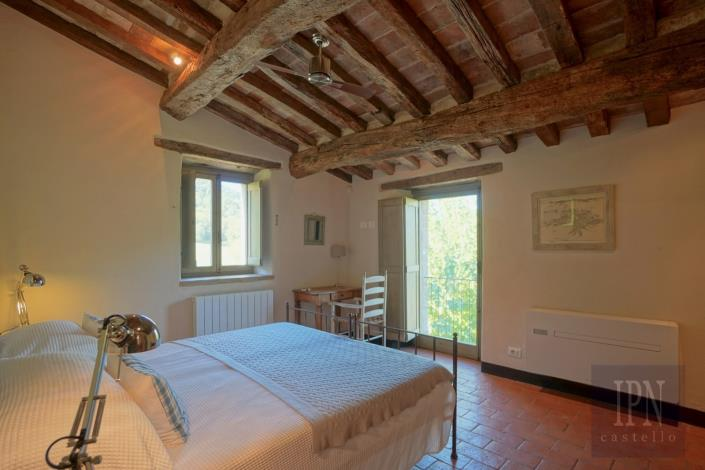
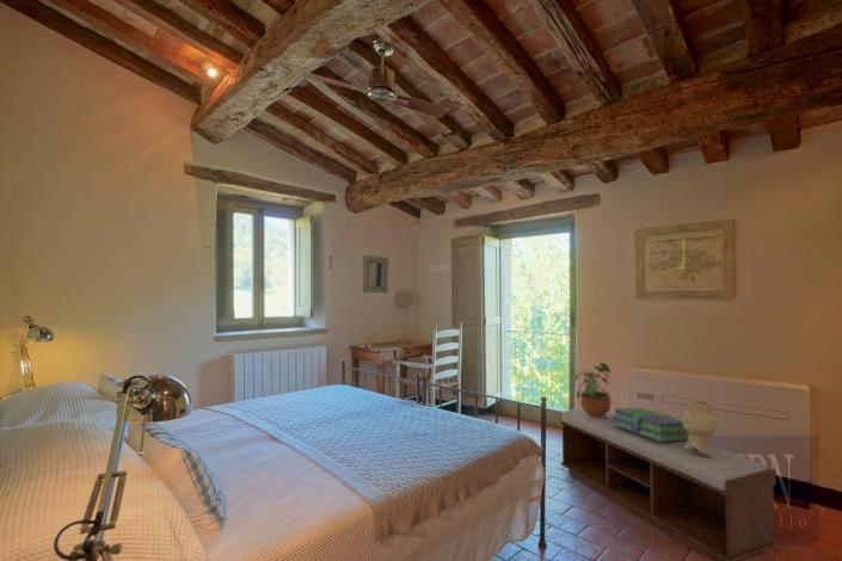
+ decorative vase (700, 427)
+ potted plant (598, 389)
+ stack of books (650, 424)
+ bench (647, 468)
